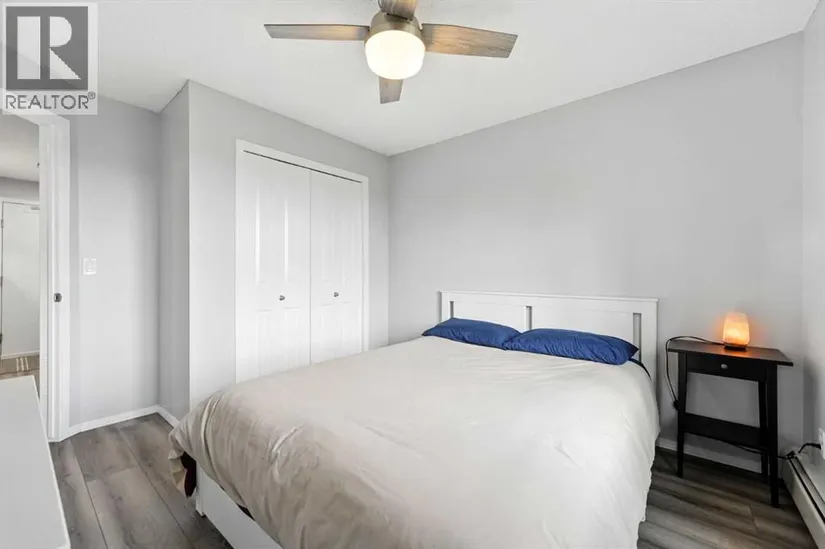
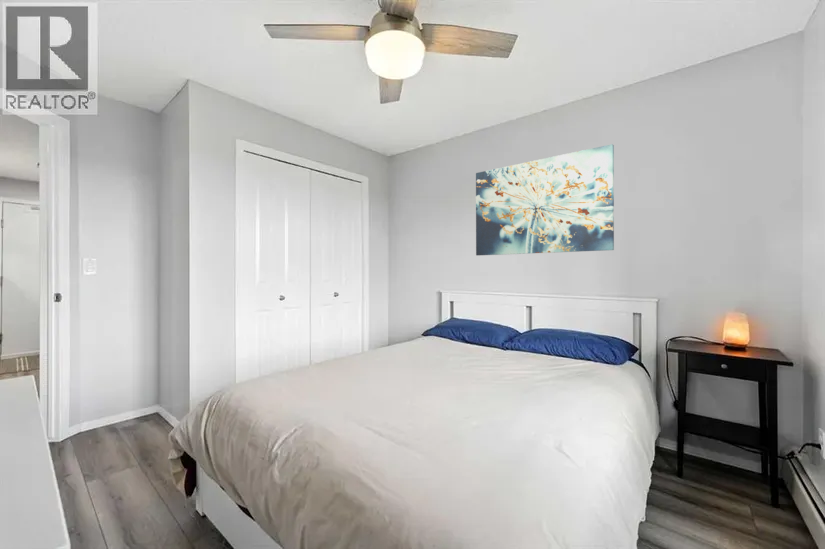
+ wall art (536, 206)
